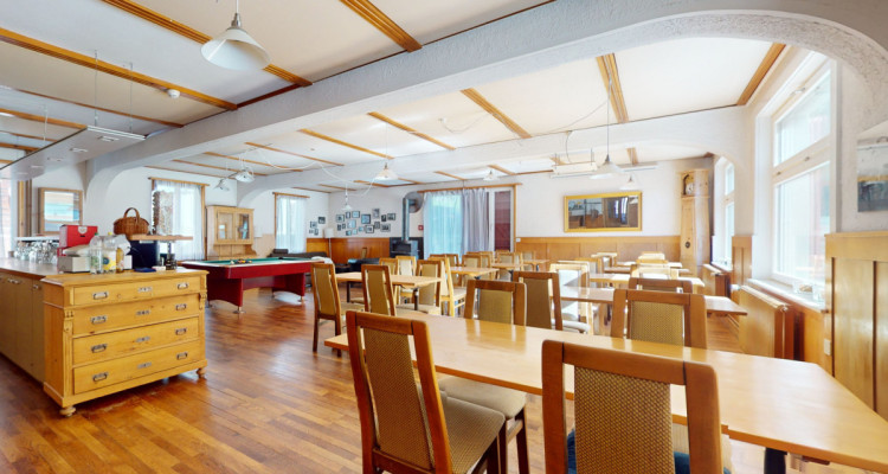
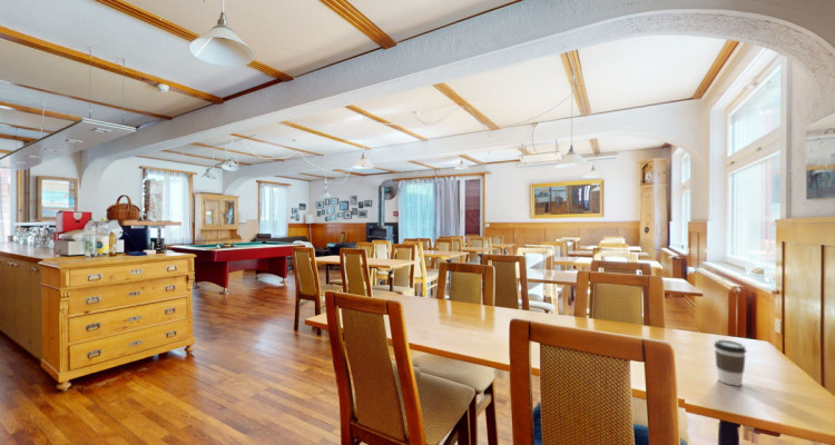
+ coffee cup (729, 362)
